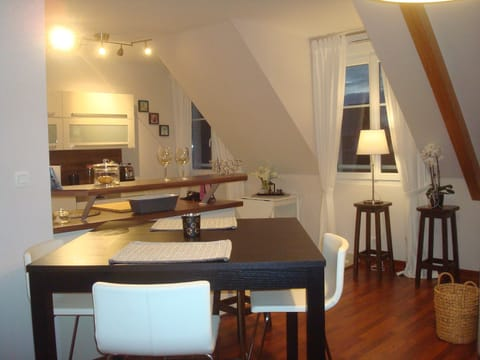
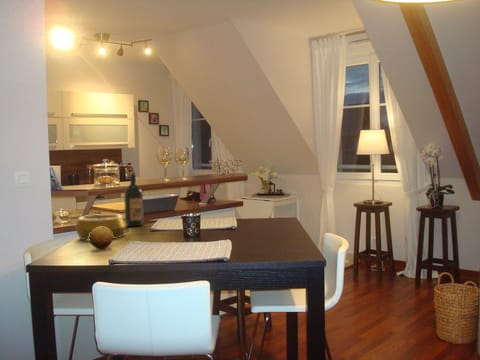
+ decorative bowl (101, 225)
+ fruit (101, 237)
+ wine bottle (133, 199)
